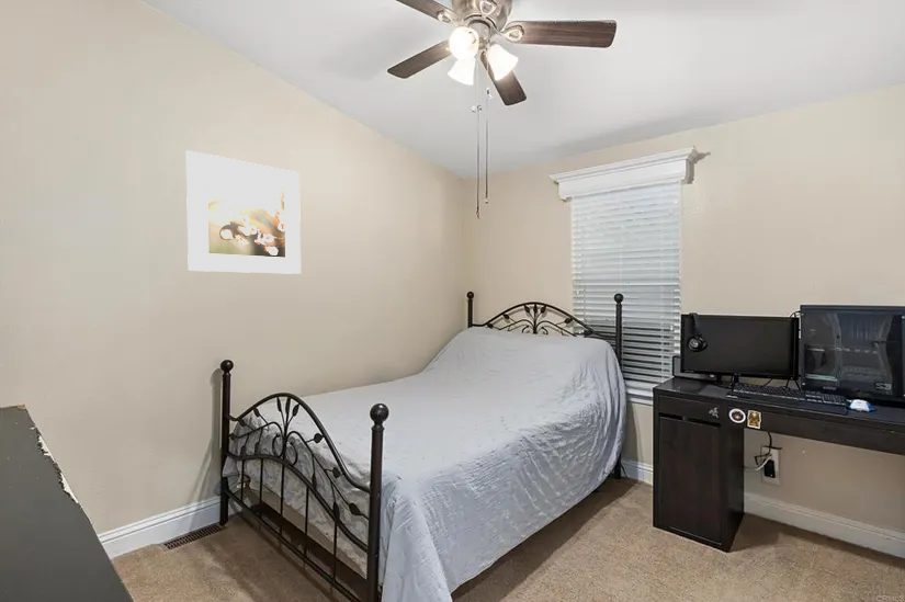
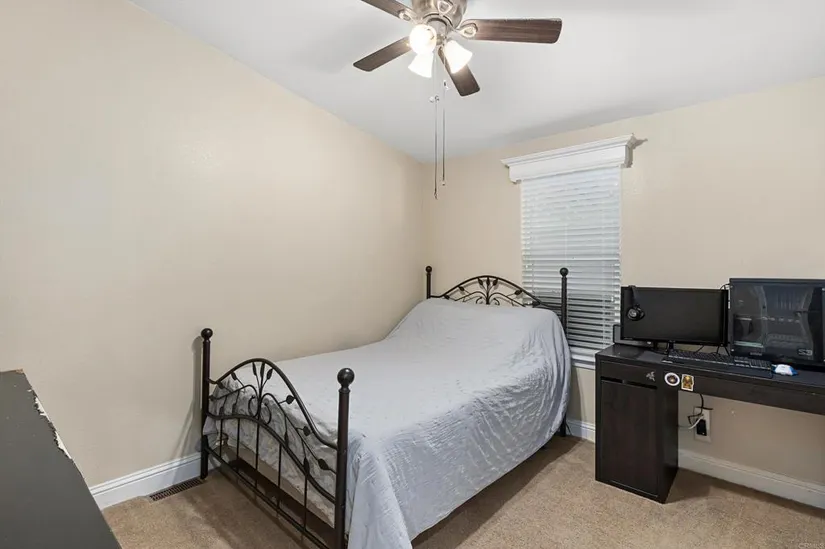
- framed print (248, 217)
